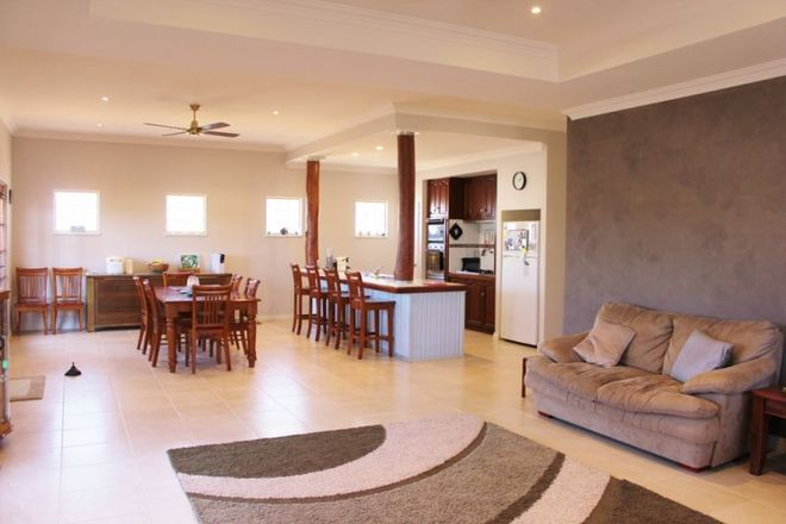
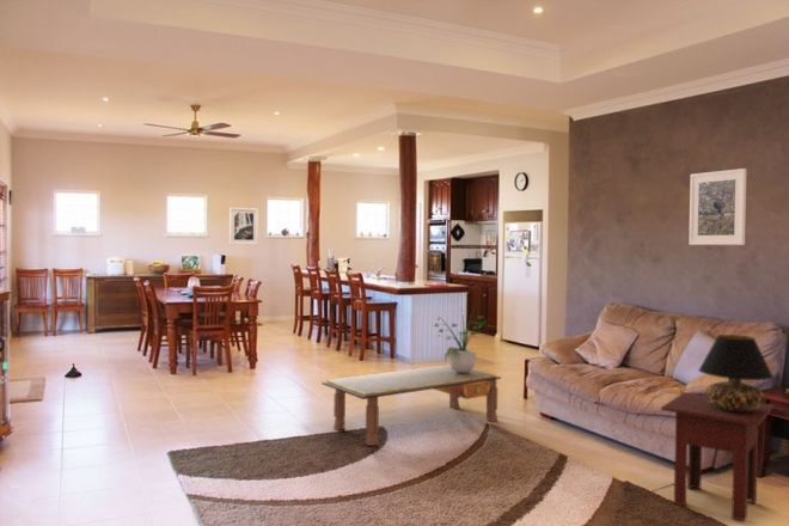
+ side table (718, 449)
+ potted plant (454, 336)
+ coffee table (414, 391)
+ table lamp (734, 372)
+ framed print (716, 208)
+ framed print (244, 226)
